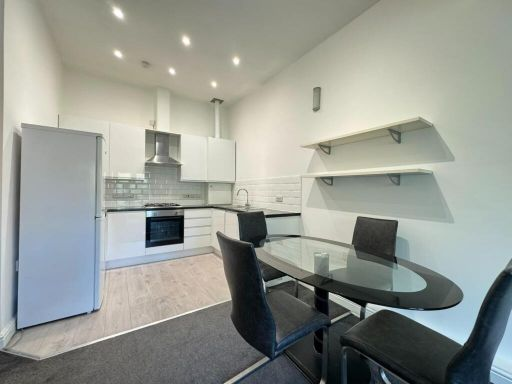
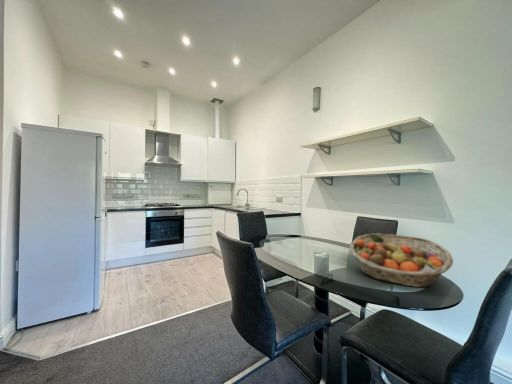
+ fruit basket (395, 257)
